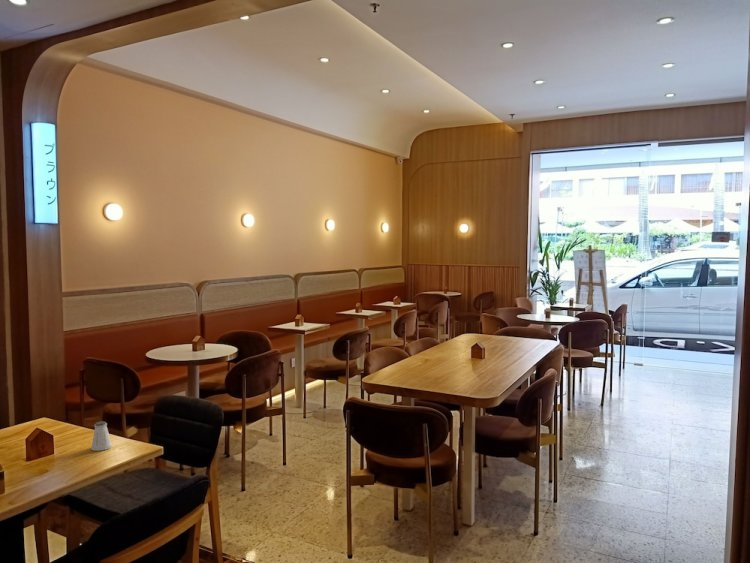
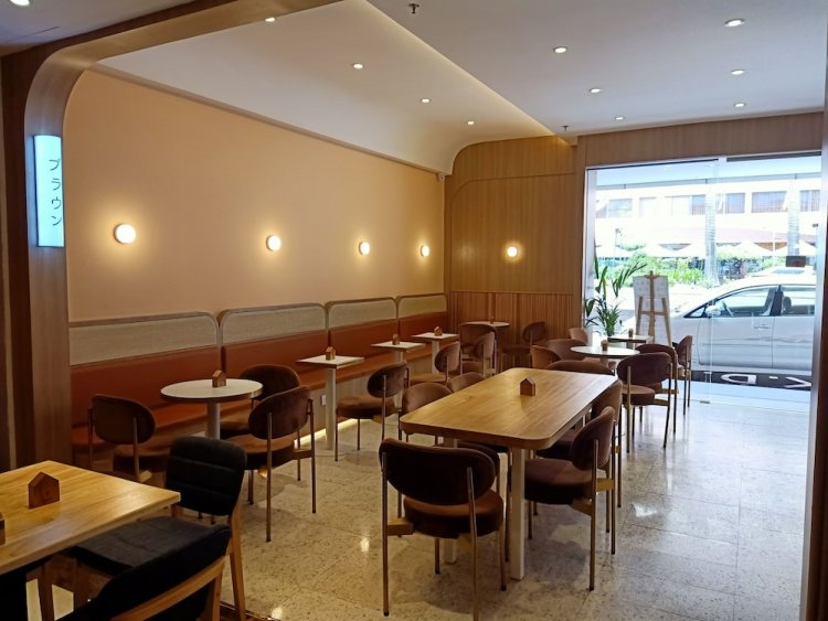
- saltshaker (101, 435)
